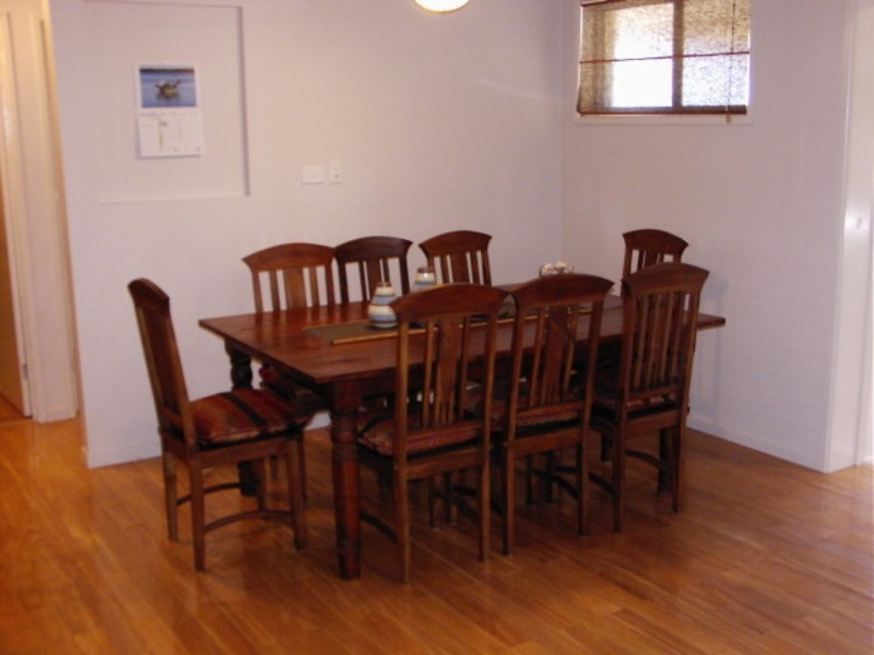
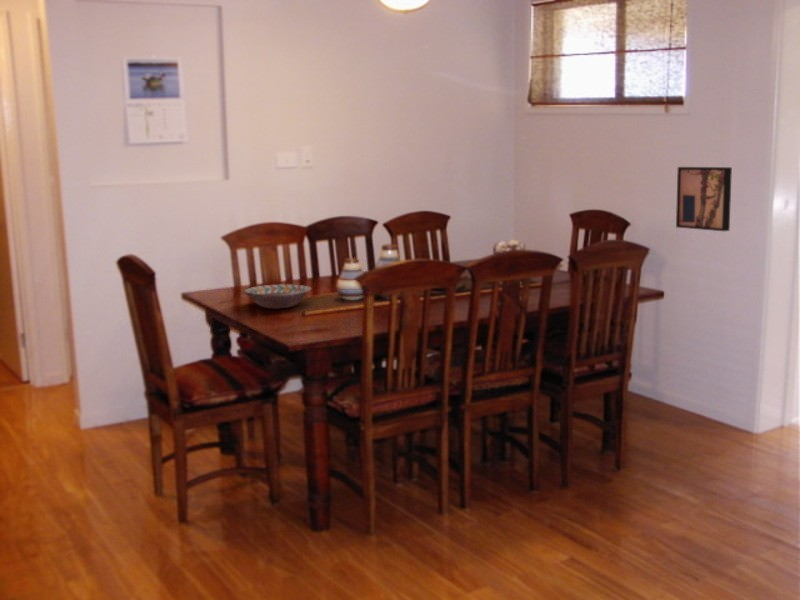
+ decorative bowl (278, 297)
+ wall art (703, 198)
